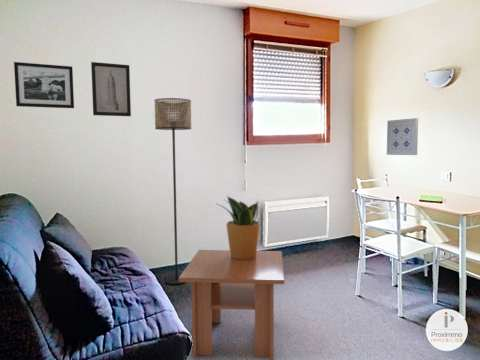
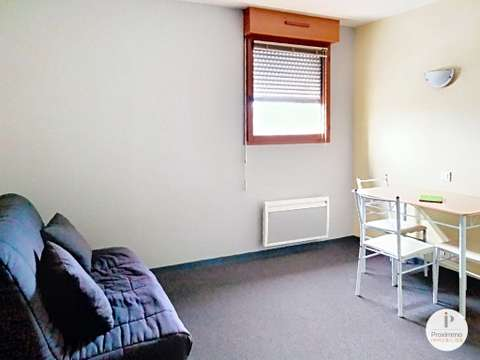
- coffee table (236, 300)
- wall art (401, 137)
- picture frame (45, 86)
- potted plant (240, 227)
- wall art (111, 89)
- floor lamp (174, 192)
